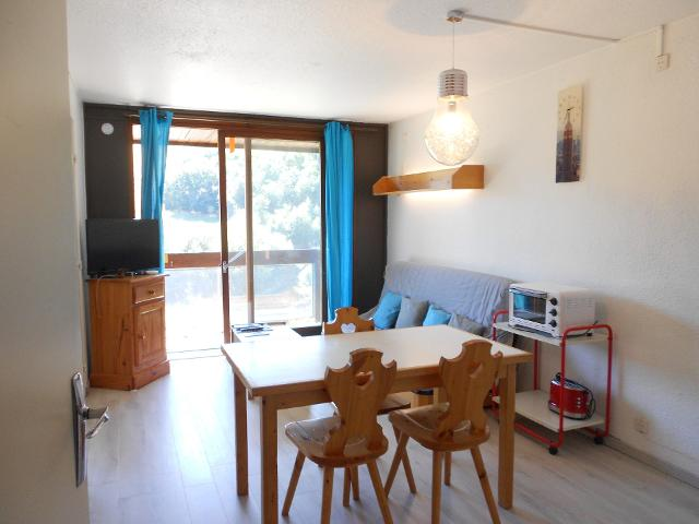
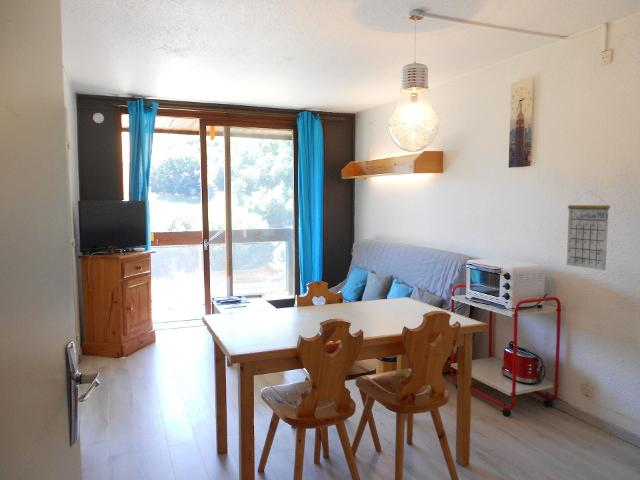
+ calendar (587, 229)
